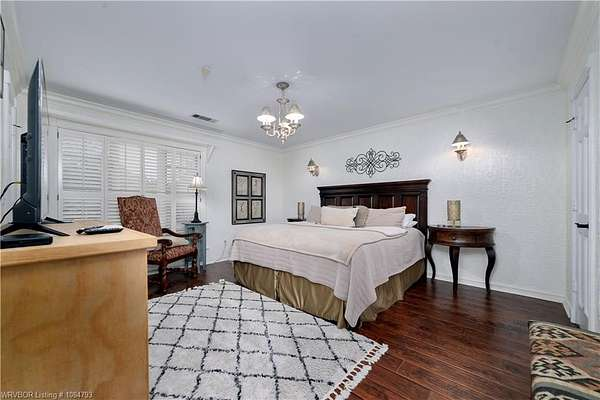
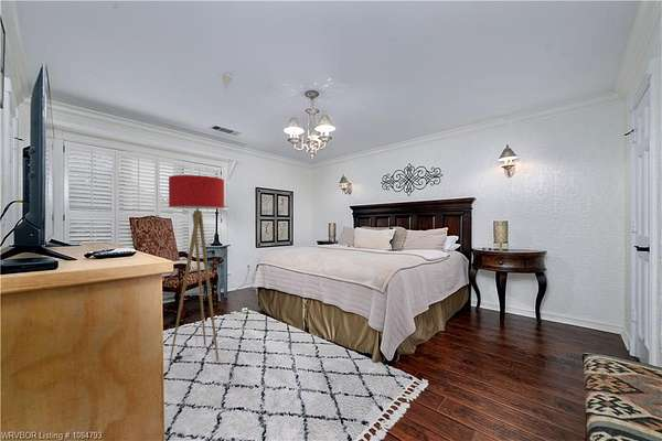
+ floor lamp (197, 267)
